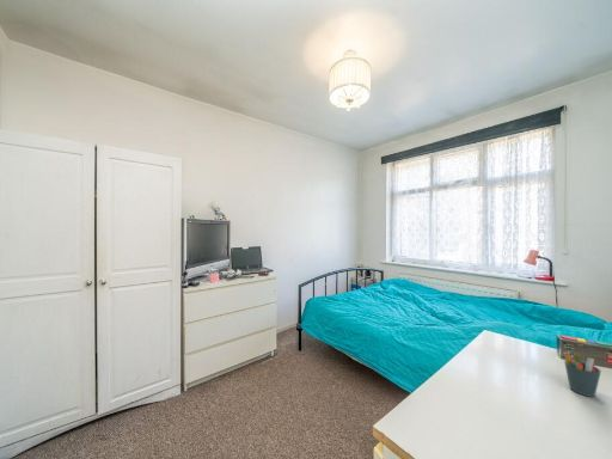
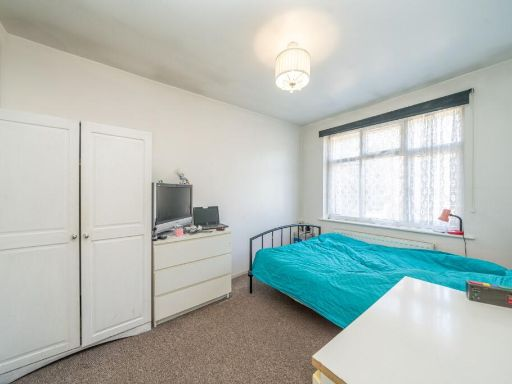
- pen holder (581, 371)
